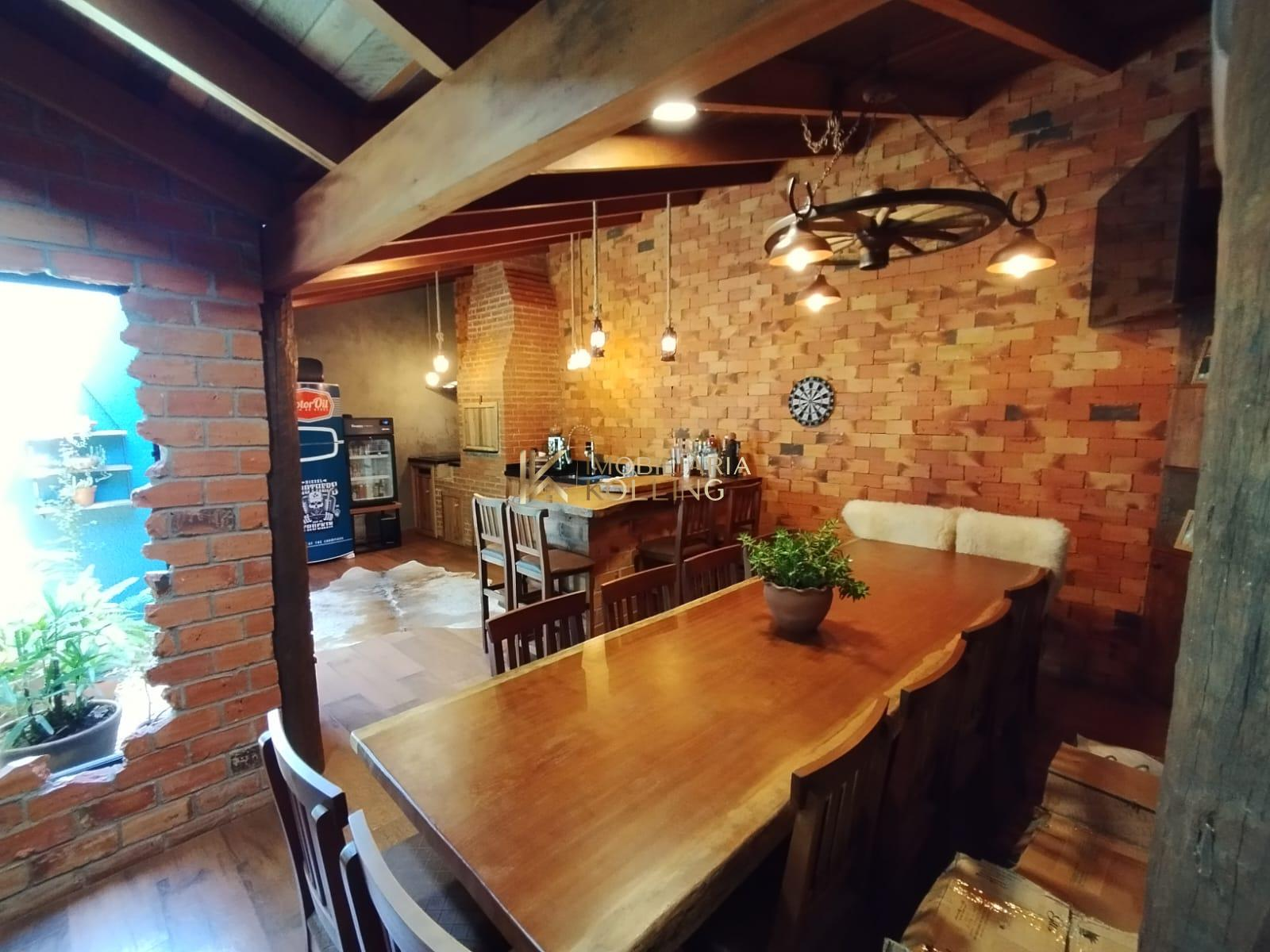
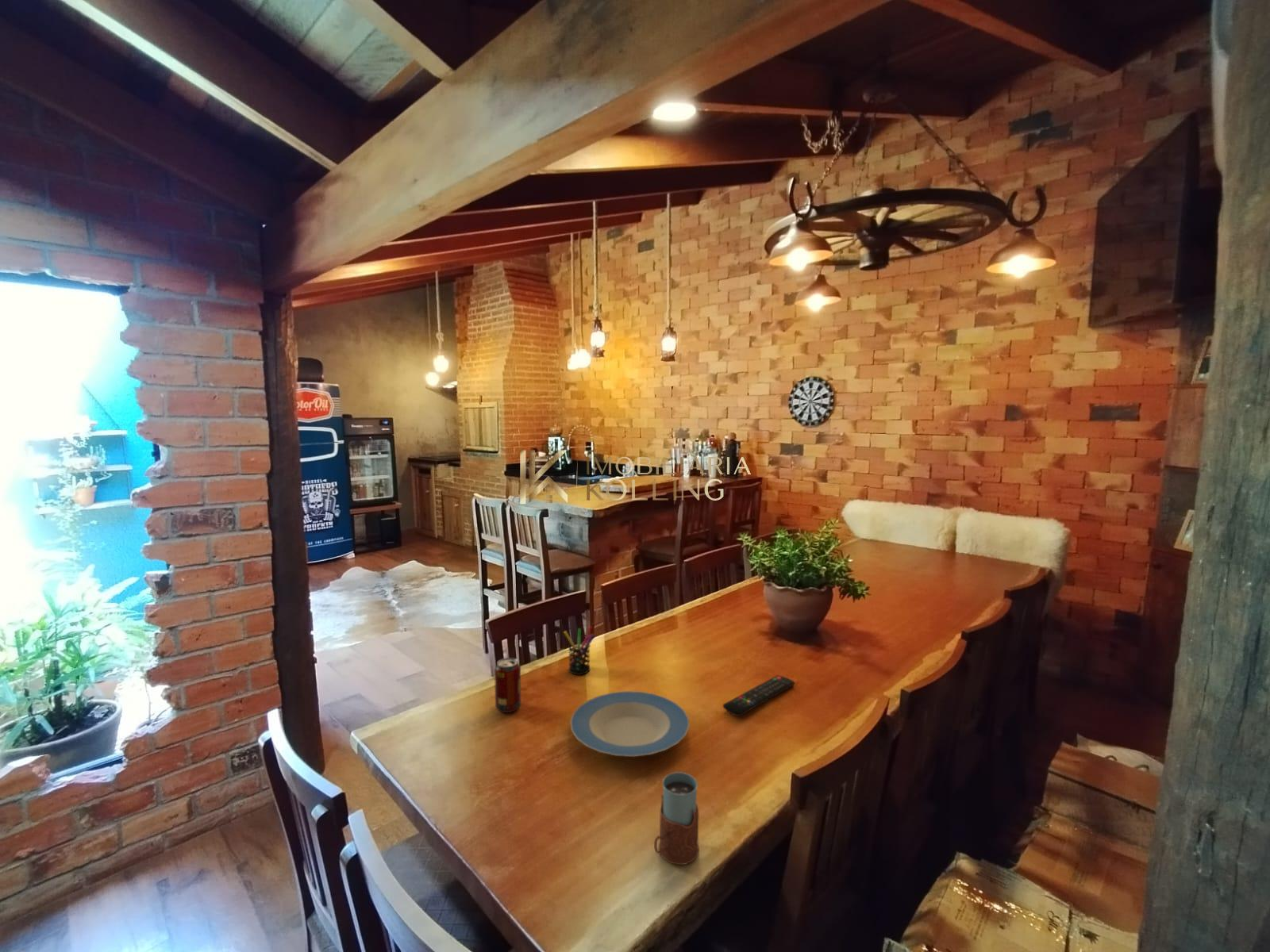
+ beverage can (507, 684)
+ drinking glass (674, 821)
+ plate (629, 727)
+ pen holder (580, 647)
+ remote control (760, 694)
